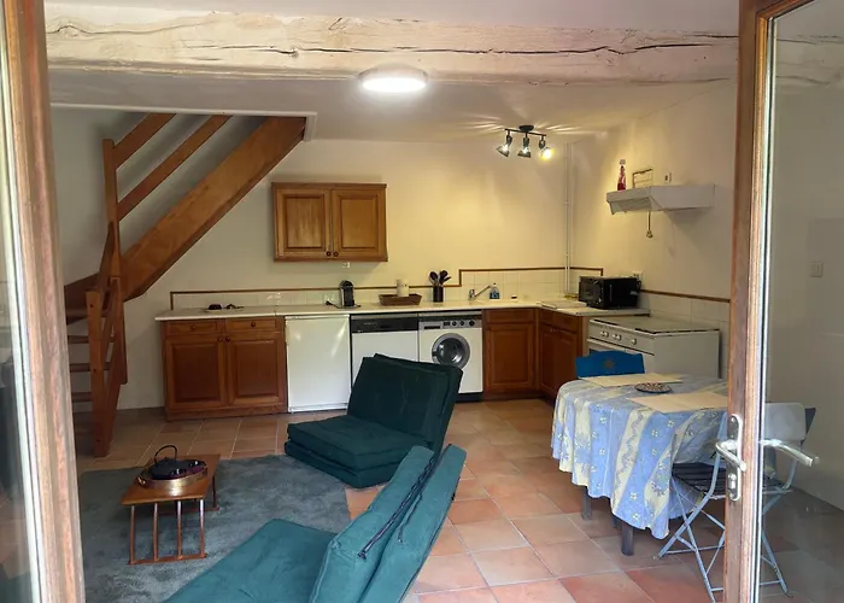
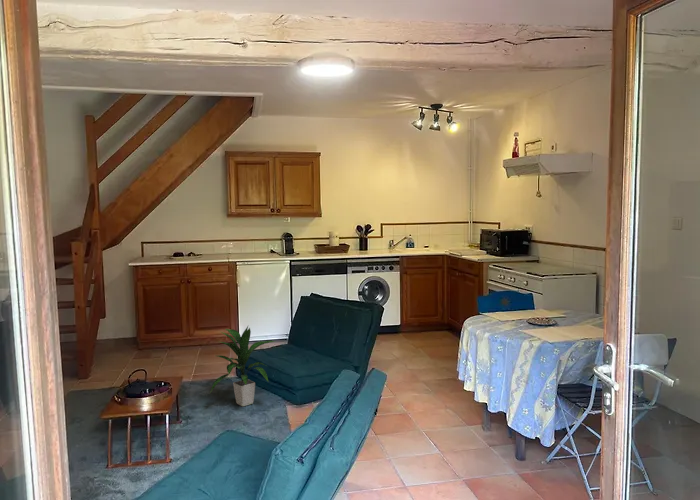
+ indoor plant (240, 364)
